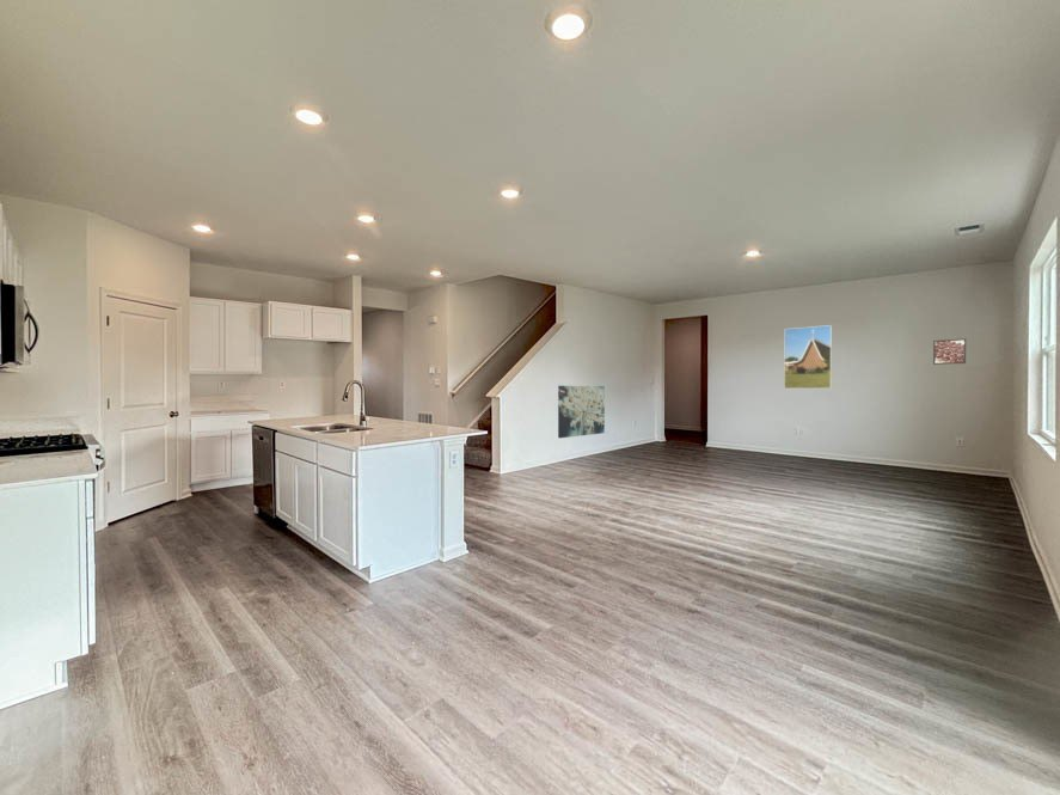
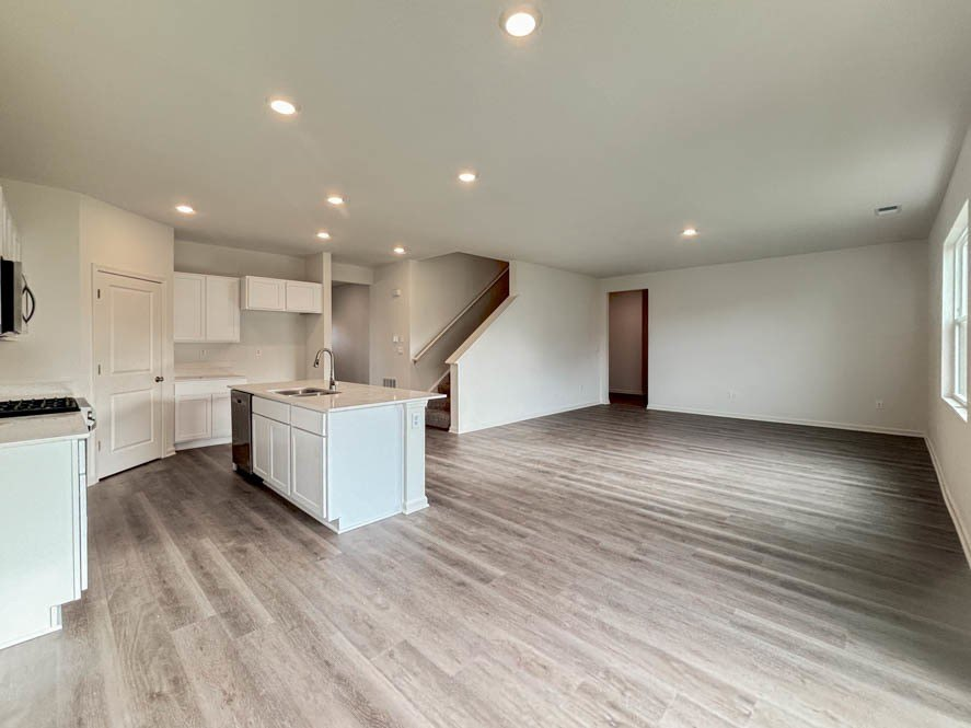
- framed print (949, 351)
- wall art (582, 410)
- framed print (807, 357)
